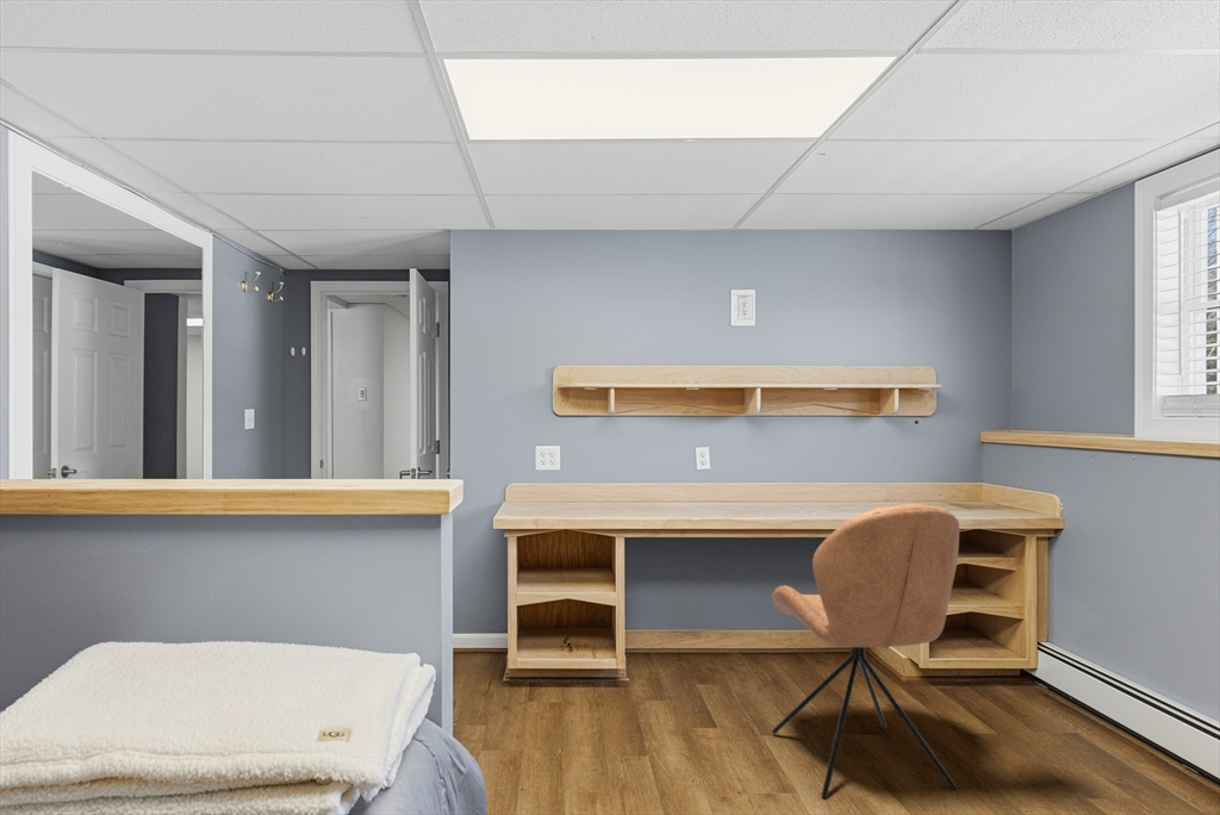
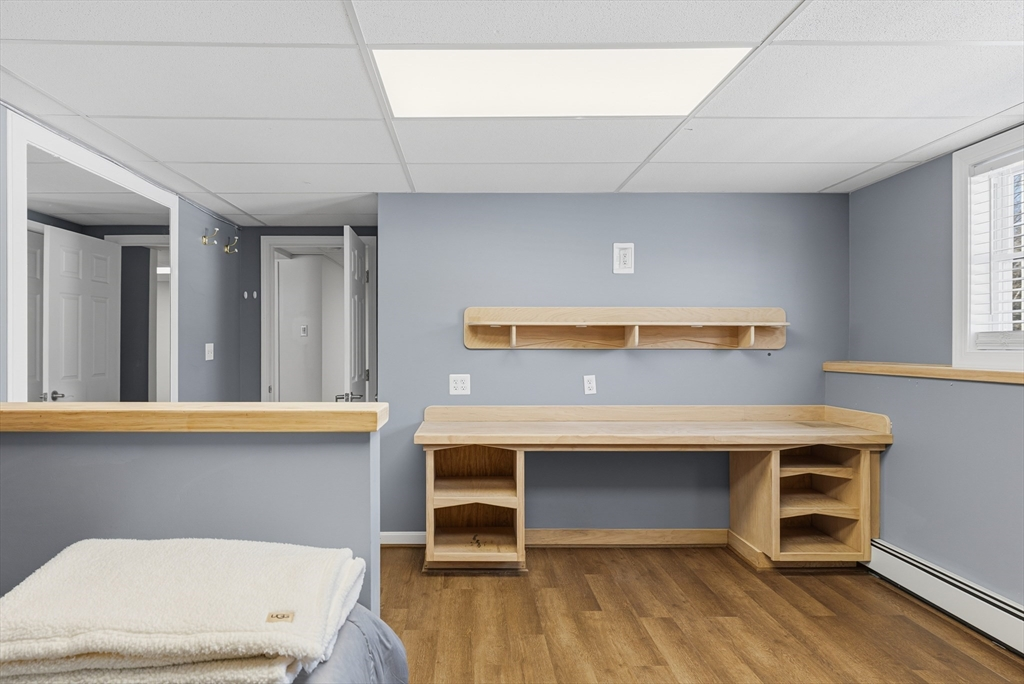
- chair (864, 629)
